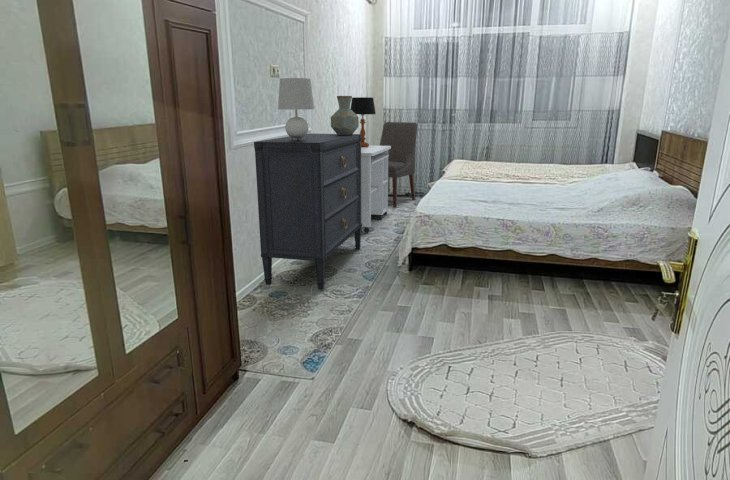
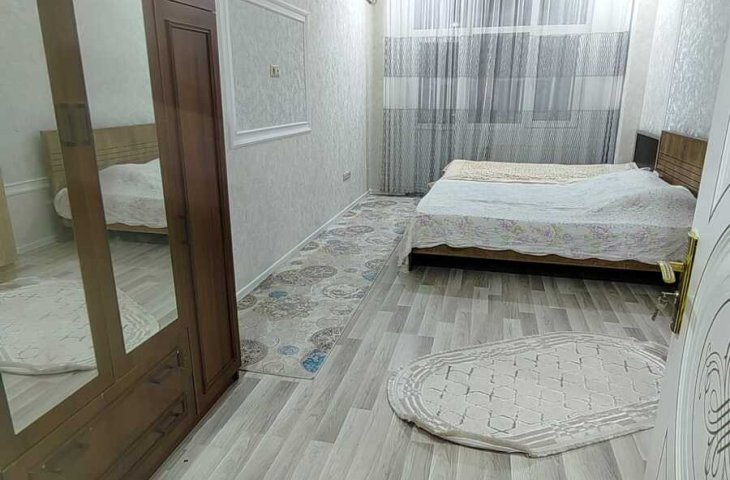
- chair (389, 162)
- vase (344, 115)
- table lamp (362, 122)
- dresser (316, 203)
- table lamp (296, 109)
- desk (361, 186)
